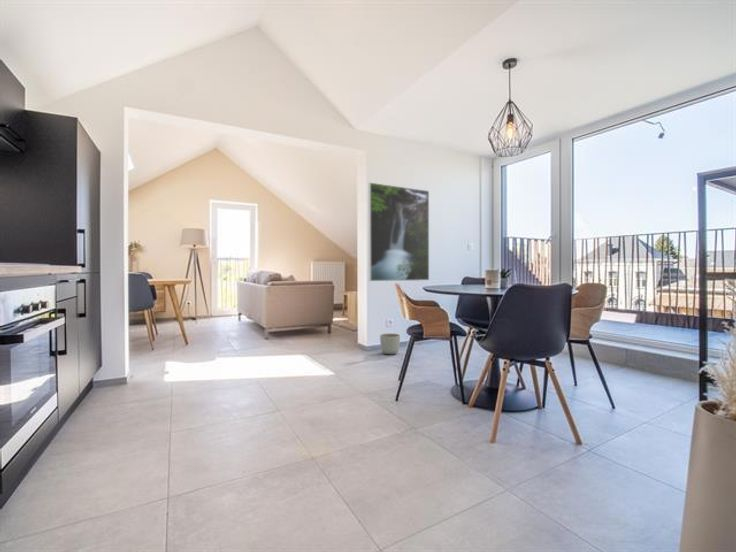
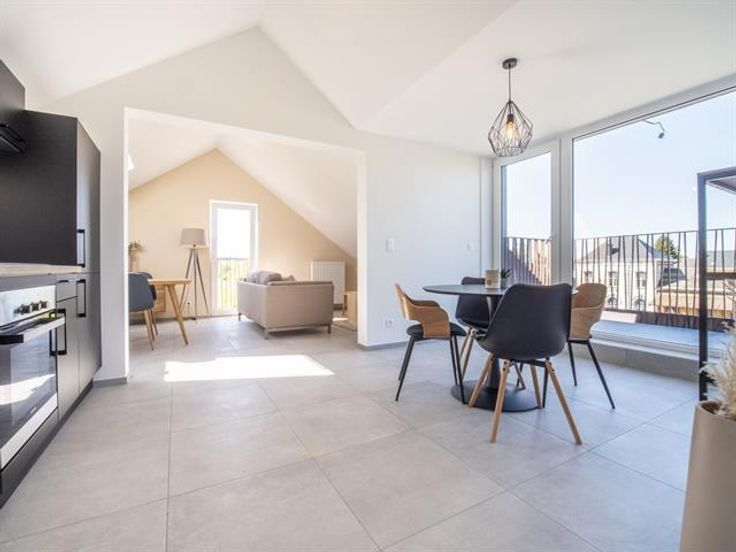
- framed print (400, 233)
- planter (390, 344)
